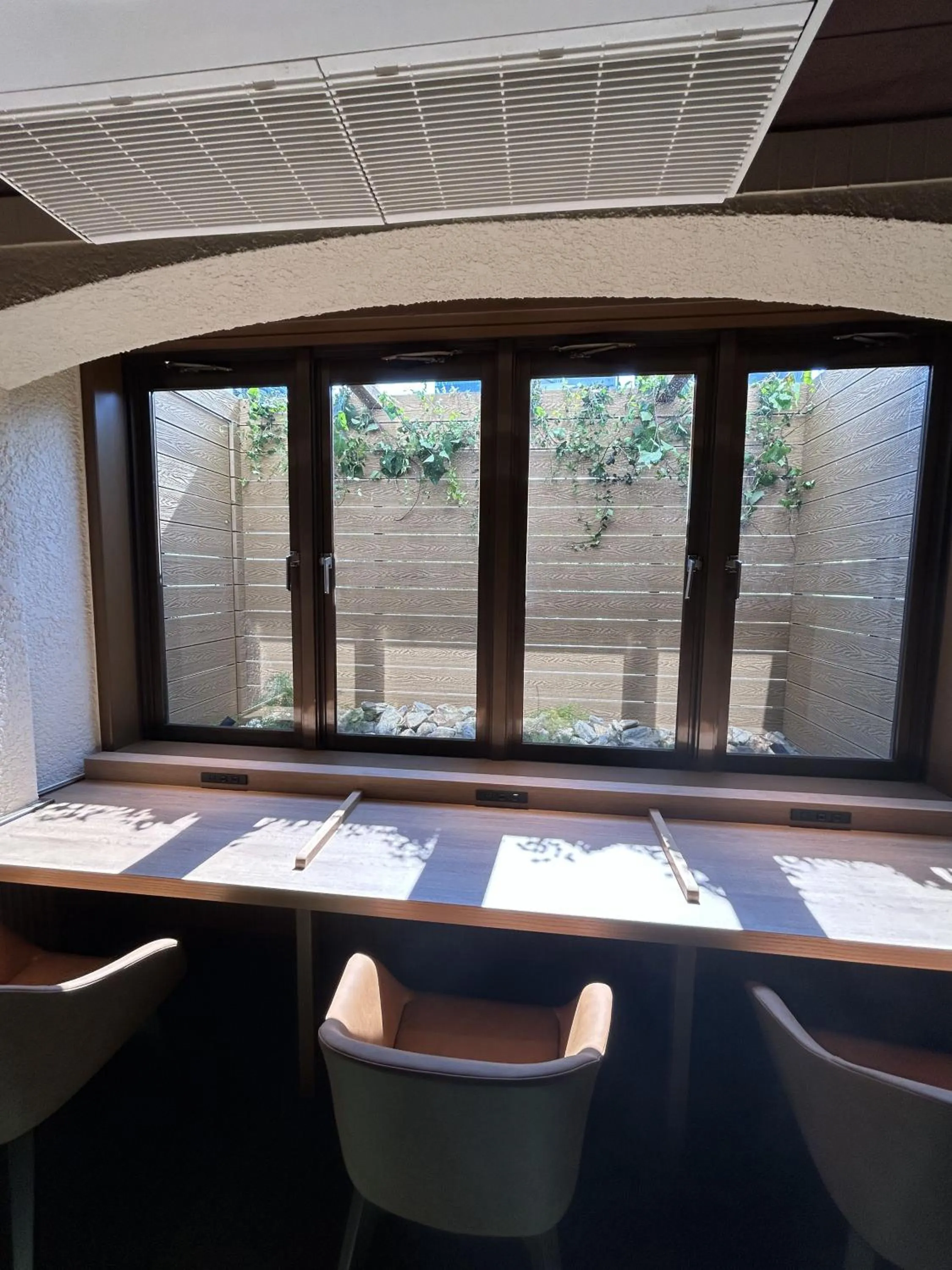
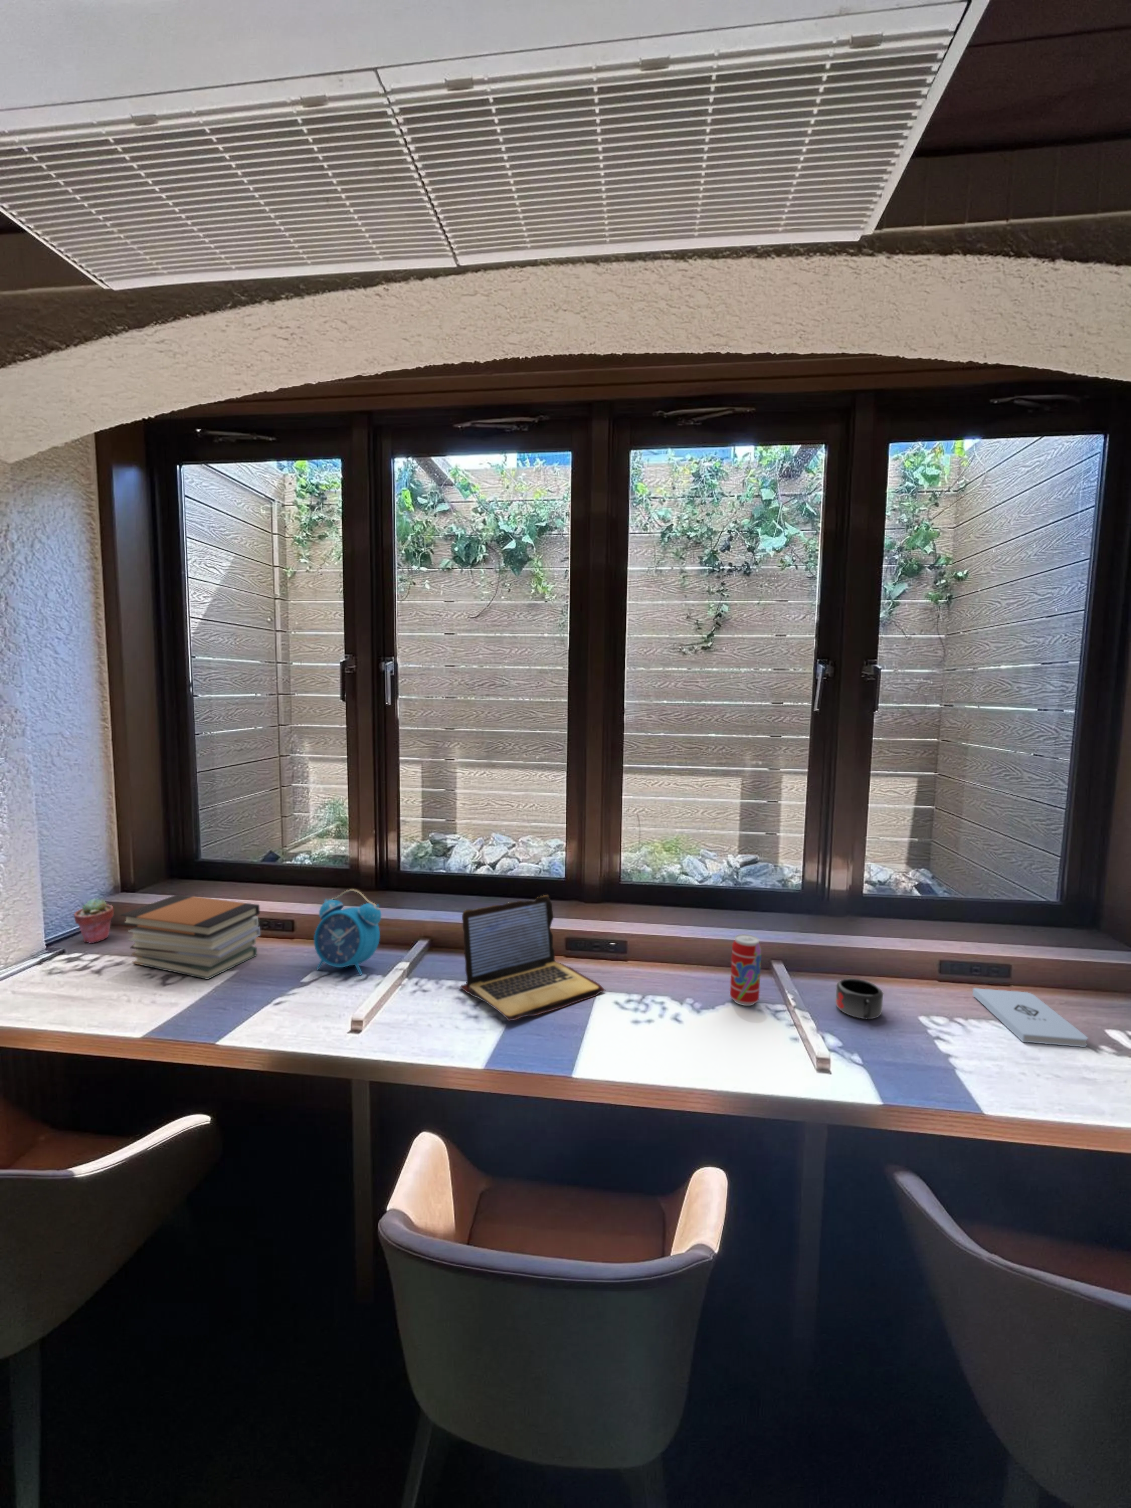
+ laptop (532, 952)
+ alarm clock (347, 931)
+ potted succulent (95, 918)
+ notepad (1026, 1015)
+ beverage can (745, 970)
+ mug (860, 1000)
+ book stack (195, 934)
